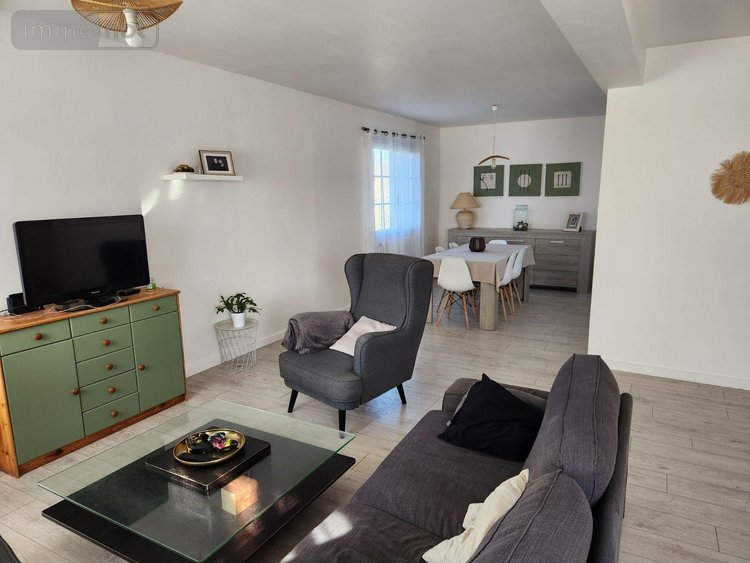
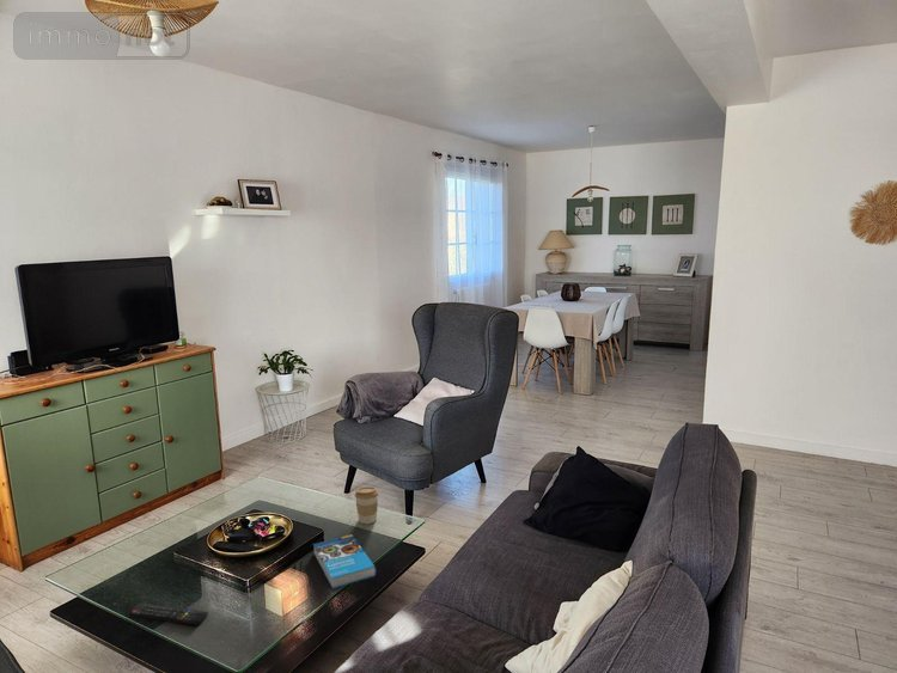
+ book (343, 559)
+ remote control (167, 614)
+ coffee cup (366, 503)
